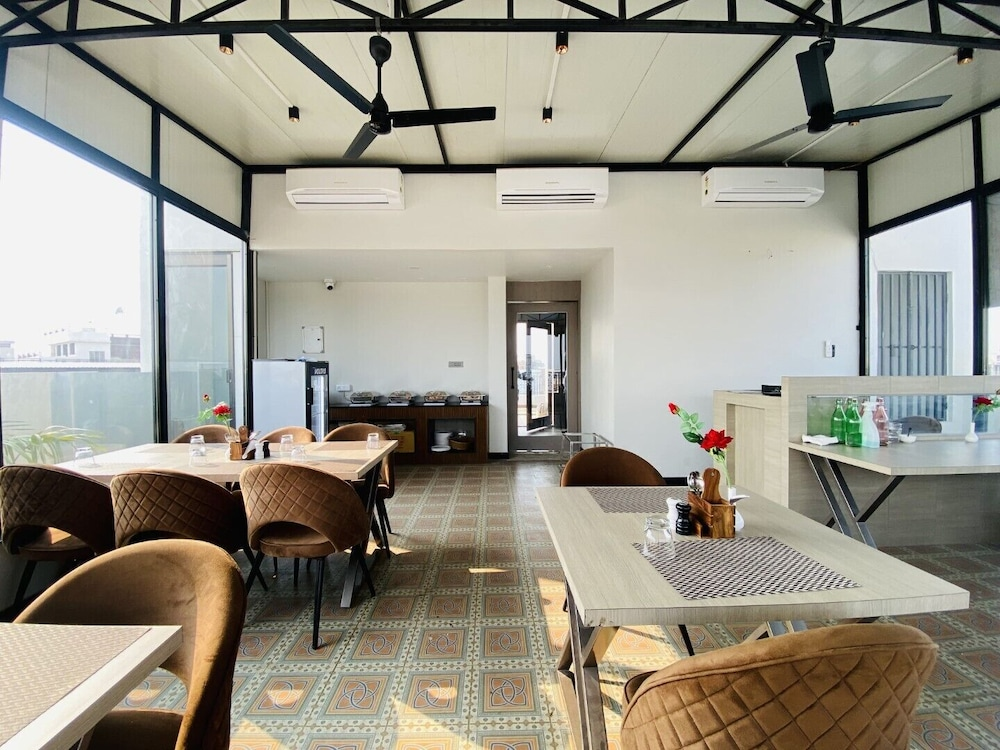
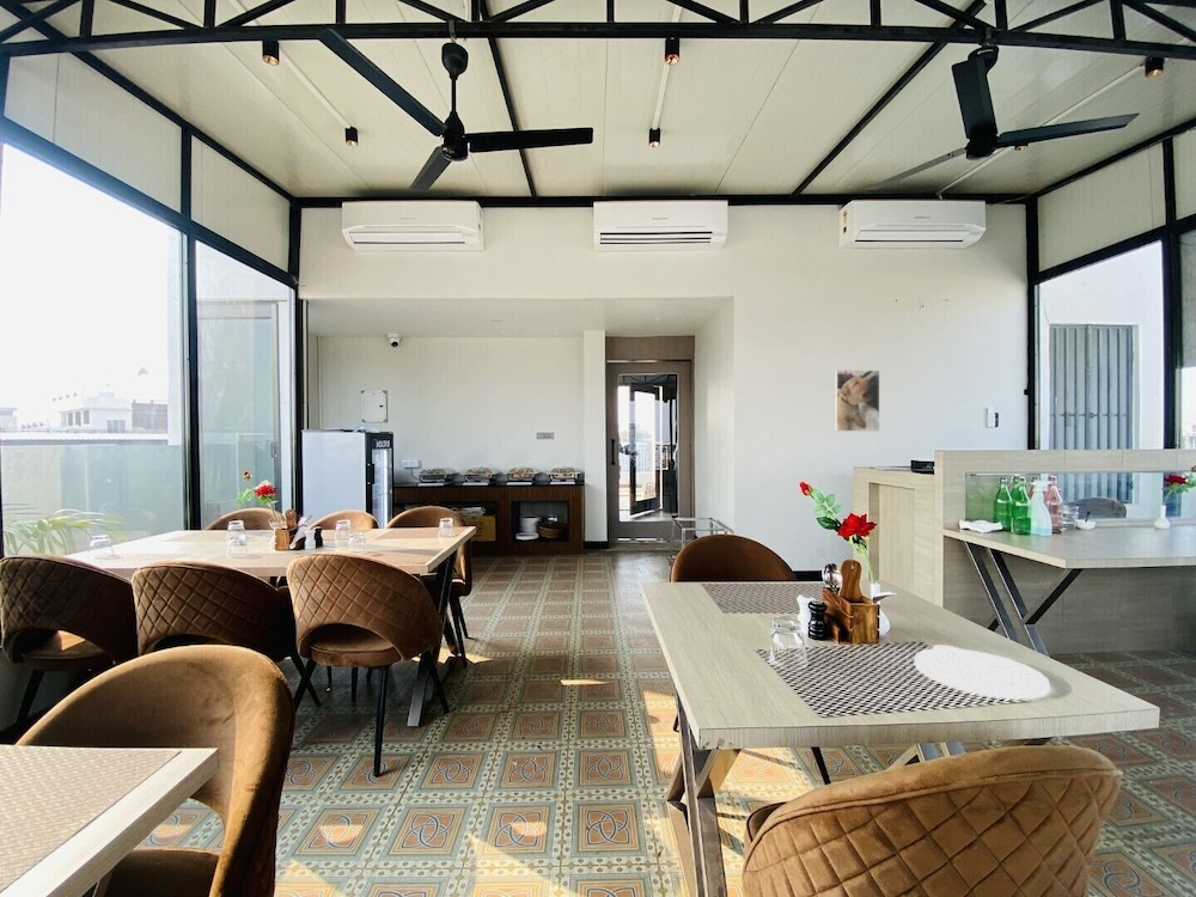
+ plate (972, 666)
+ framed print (856, 401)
